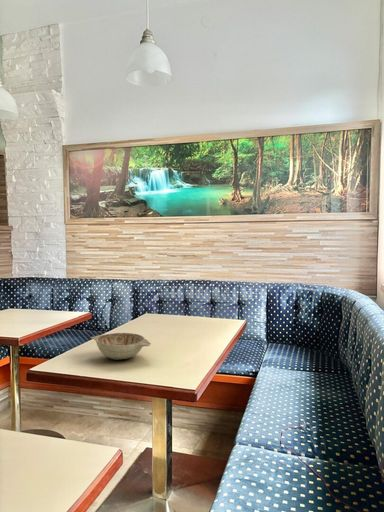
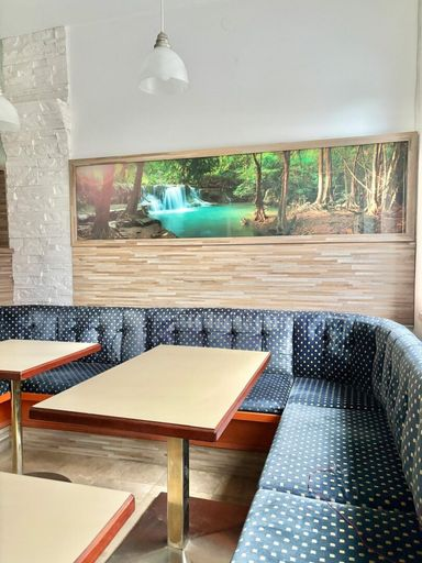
- decorative bowl (121, 347)
